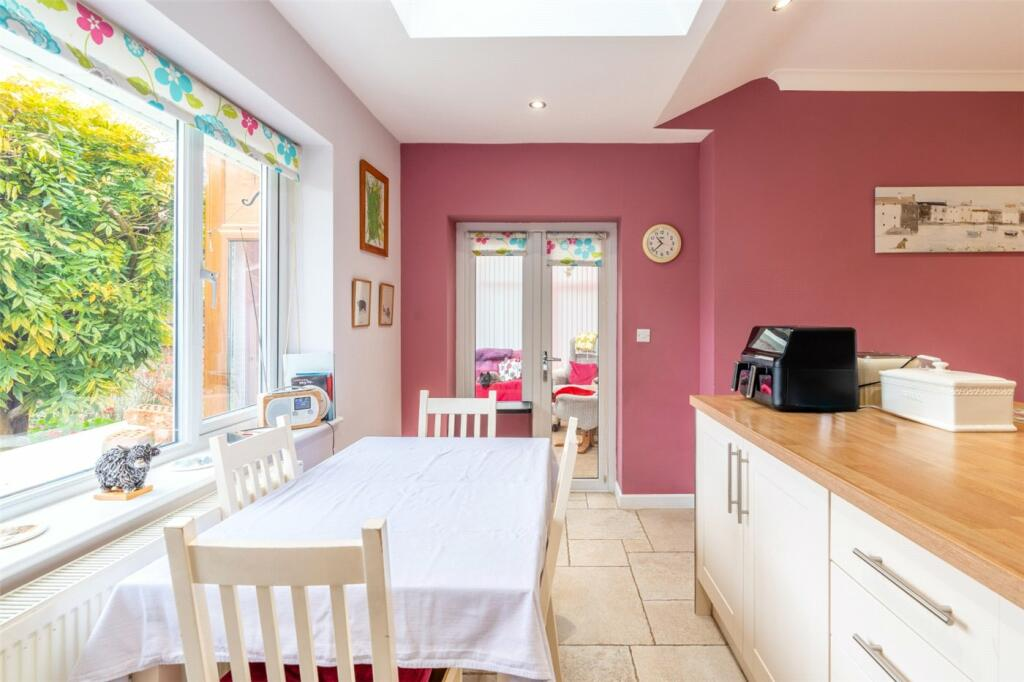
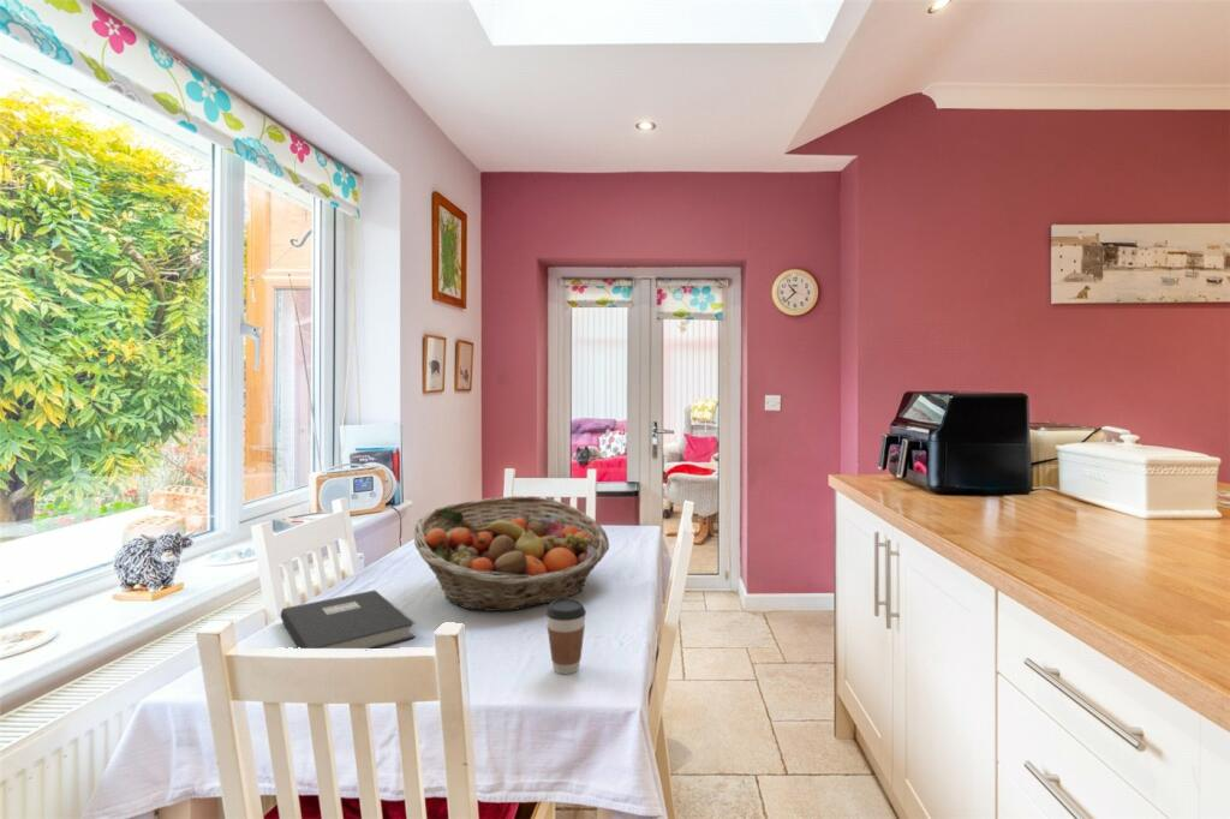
+ coffee cup (566, 635)
+ book (345, 622)
+ fruit basket (514, 548)
